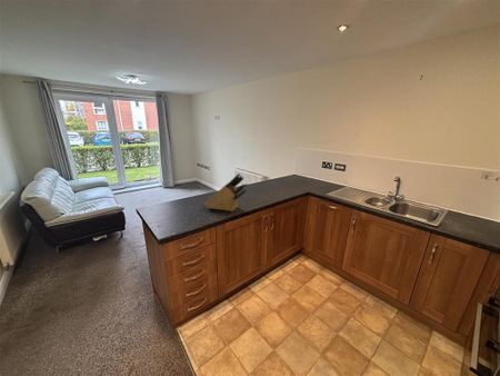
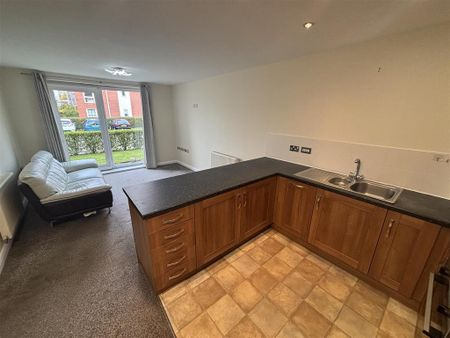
- knife block (226, 190)
